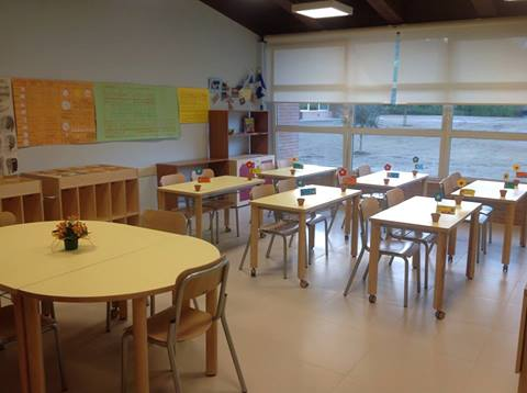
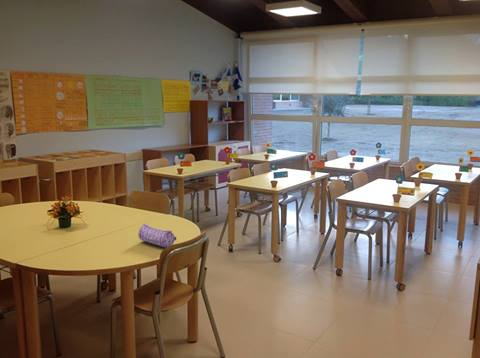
+ pencil case (156, 235)
